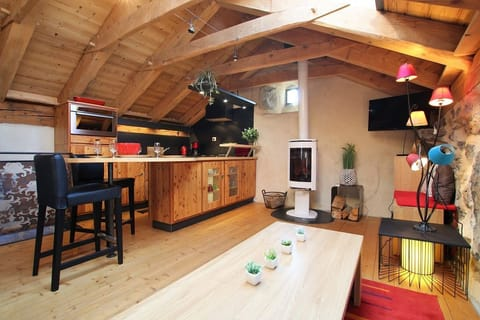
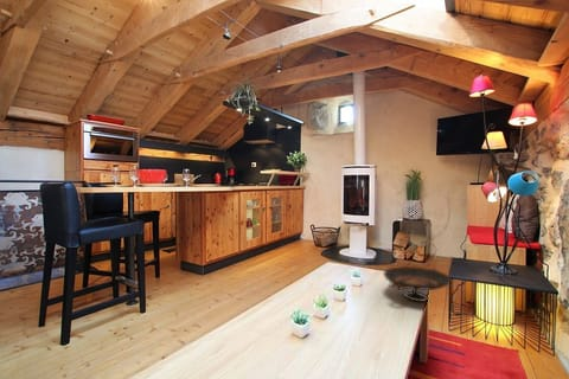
+ decorative bowl (415, 284)
